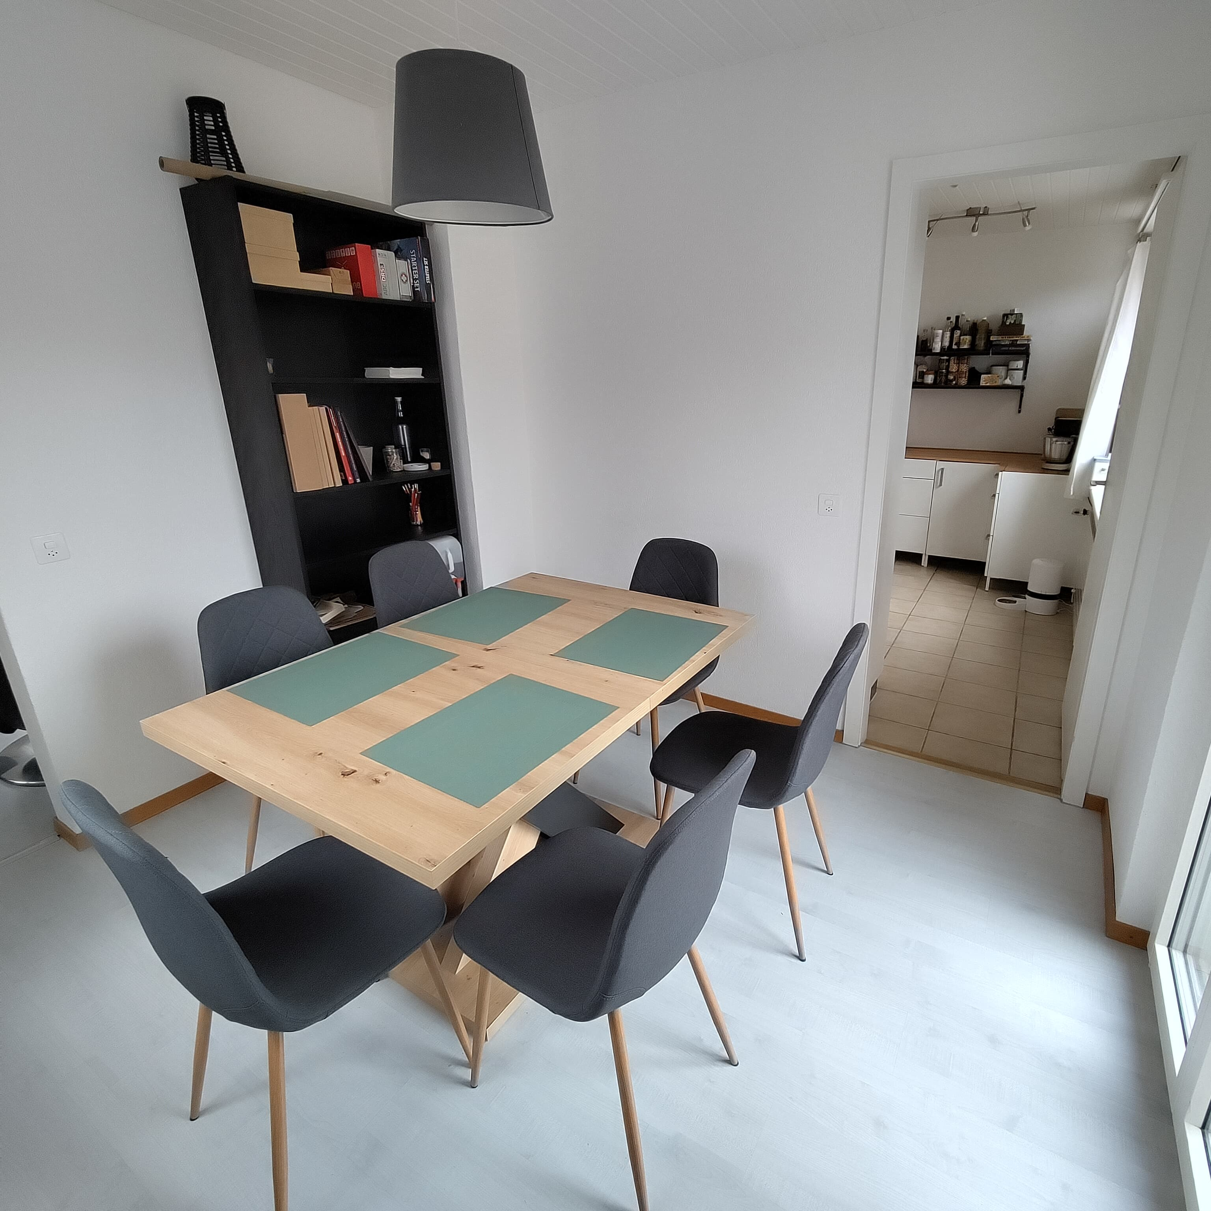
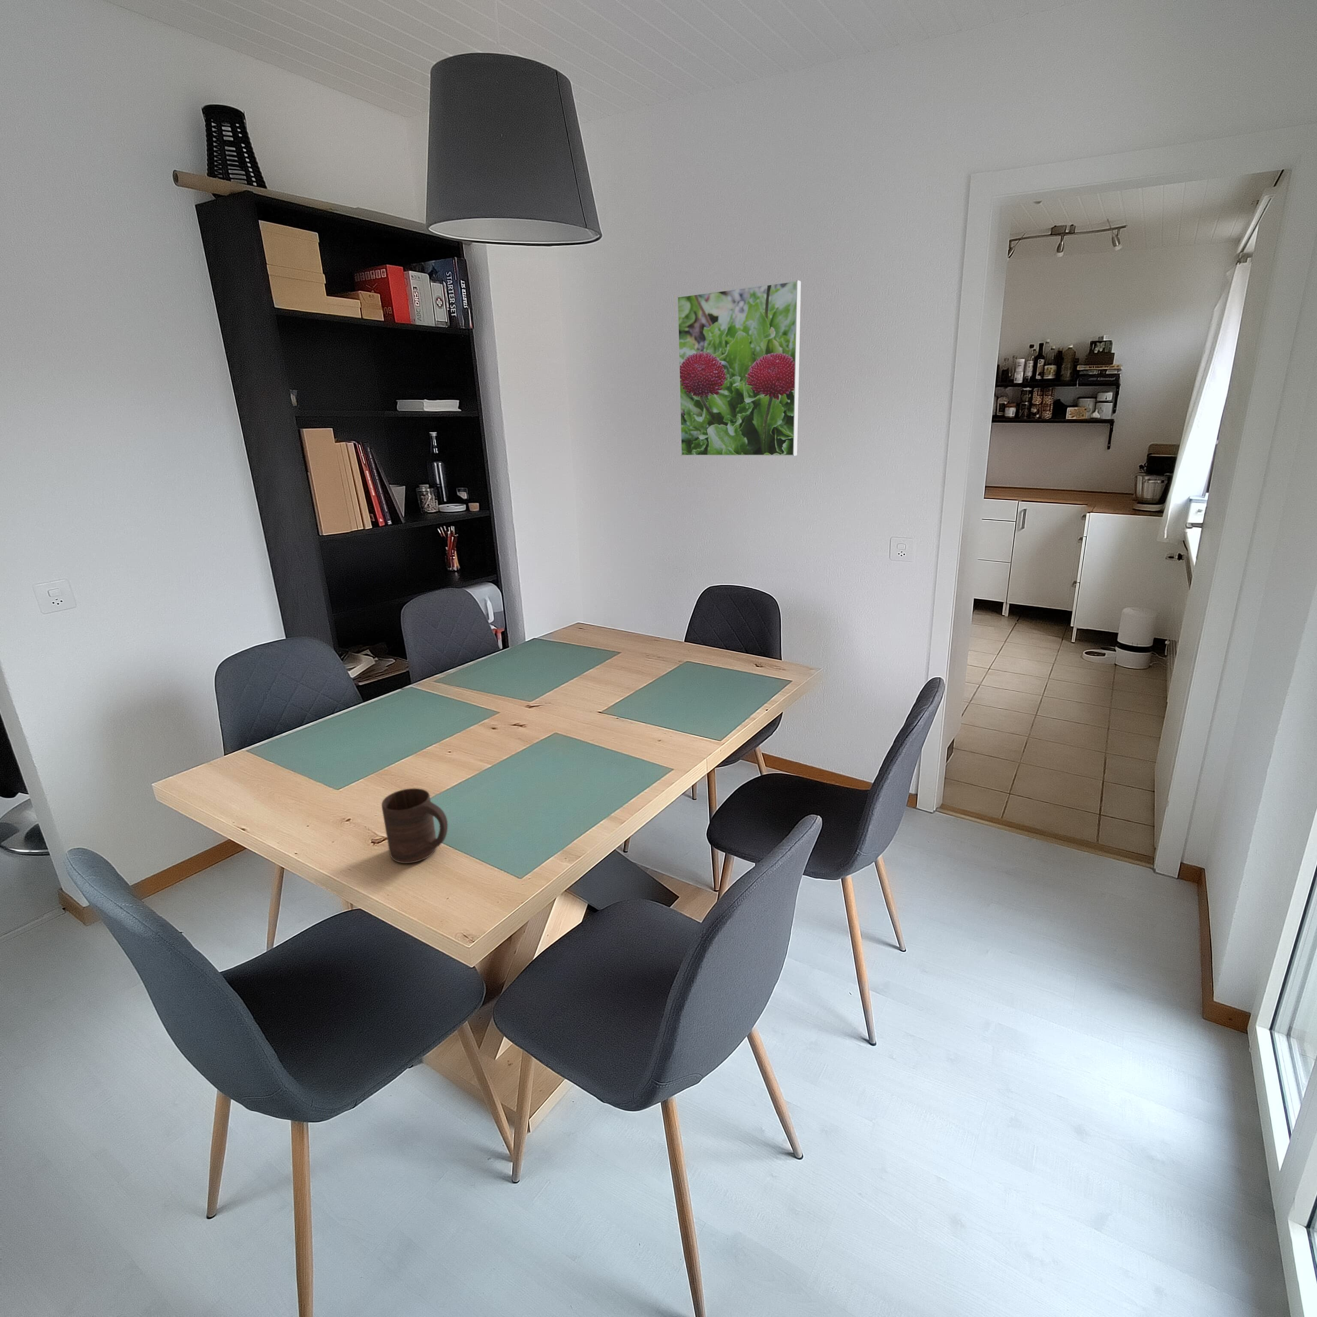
+ cup (417, 825)
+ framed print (736, 375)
